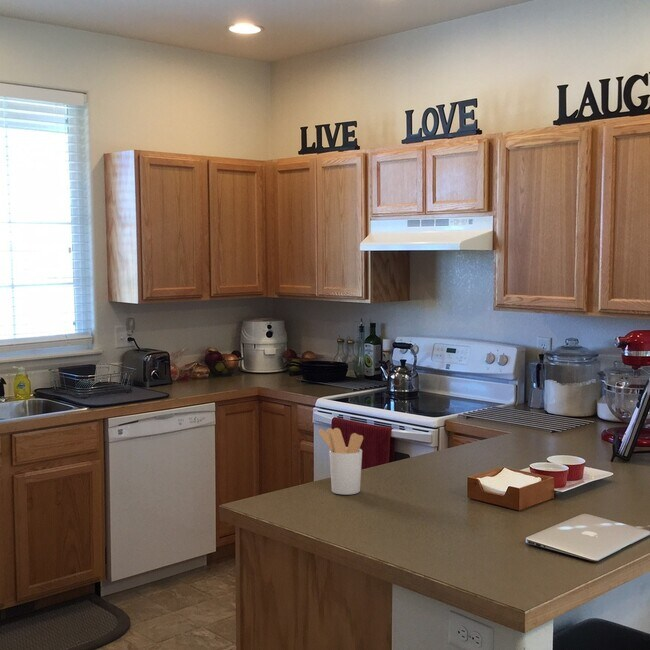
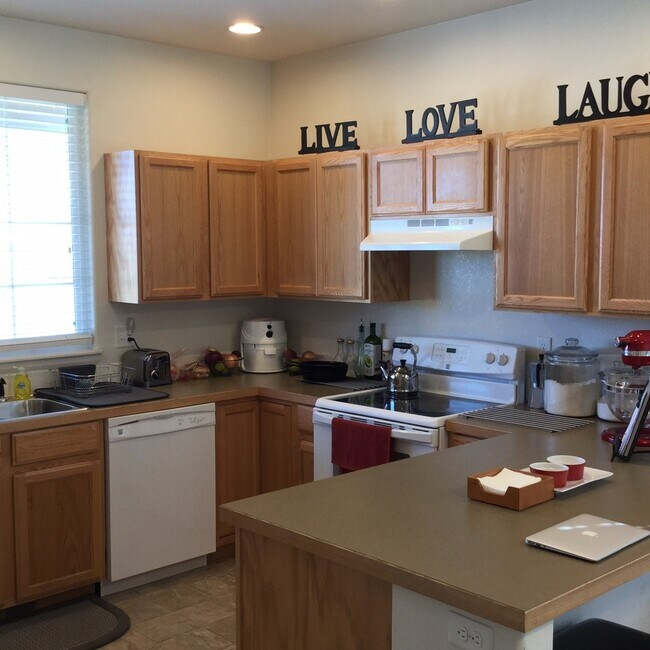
- utensil holder (340, 459)
